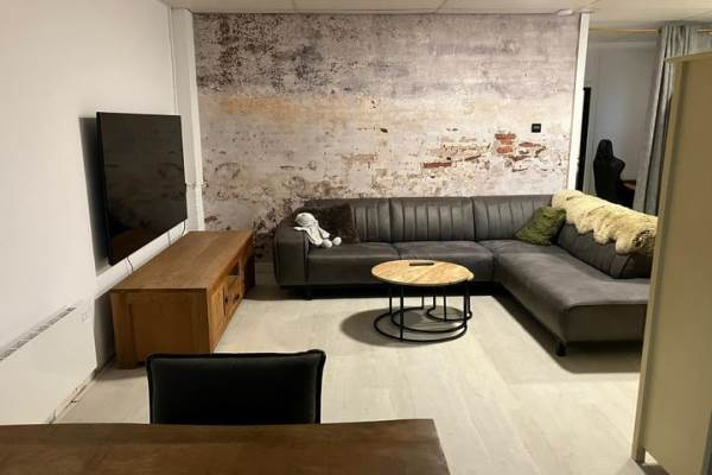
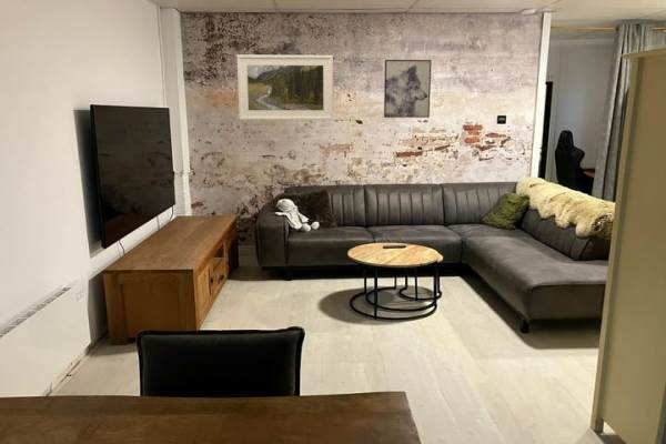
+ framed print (285, 88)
+ wall art (407, 89)
